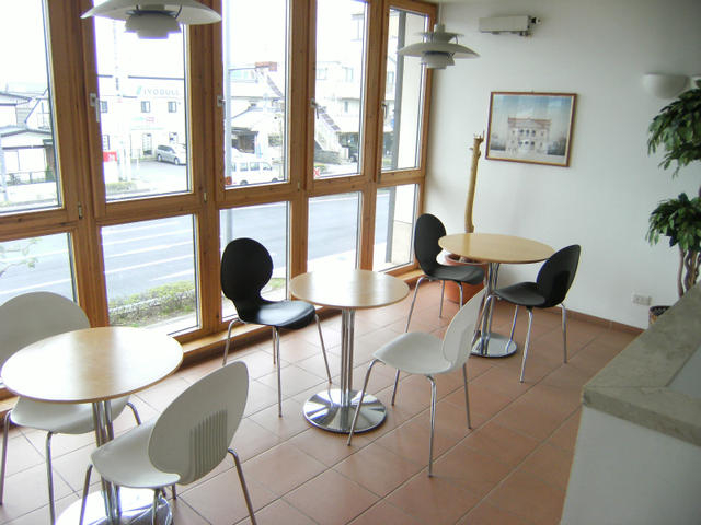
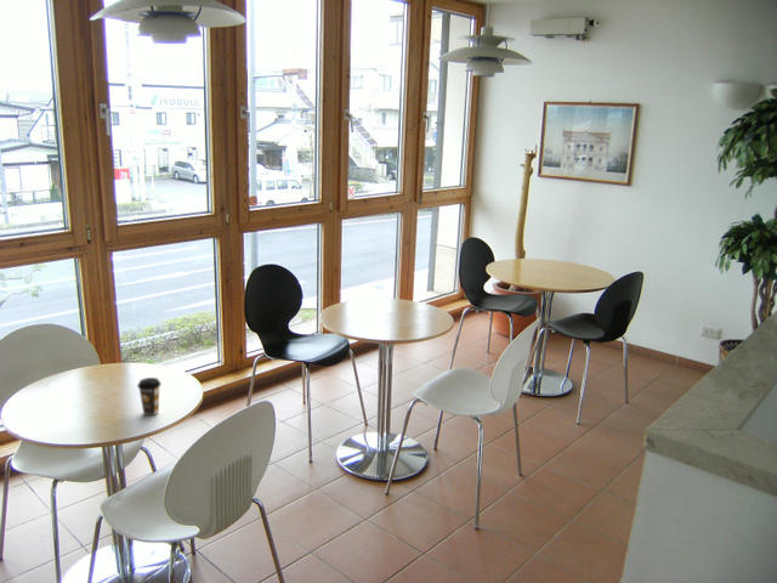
+ coffee cup (149, 396)
